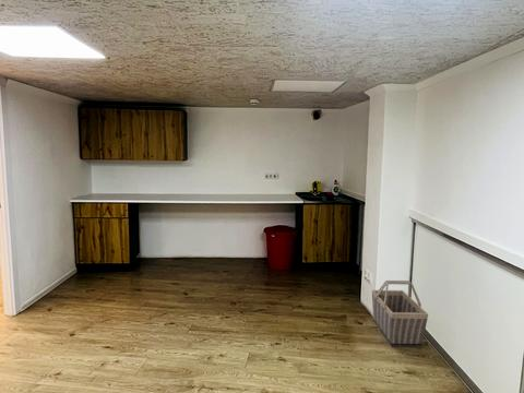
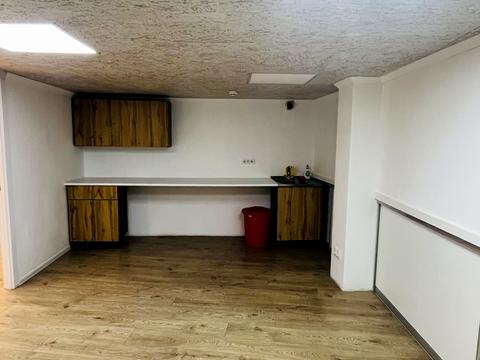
- basket (397, 307)
